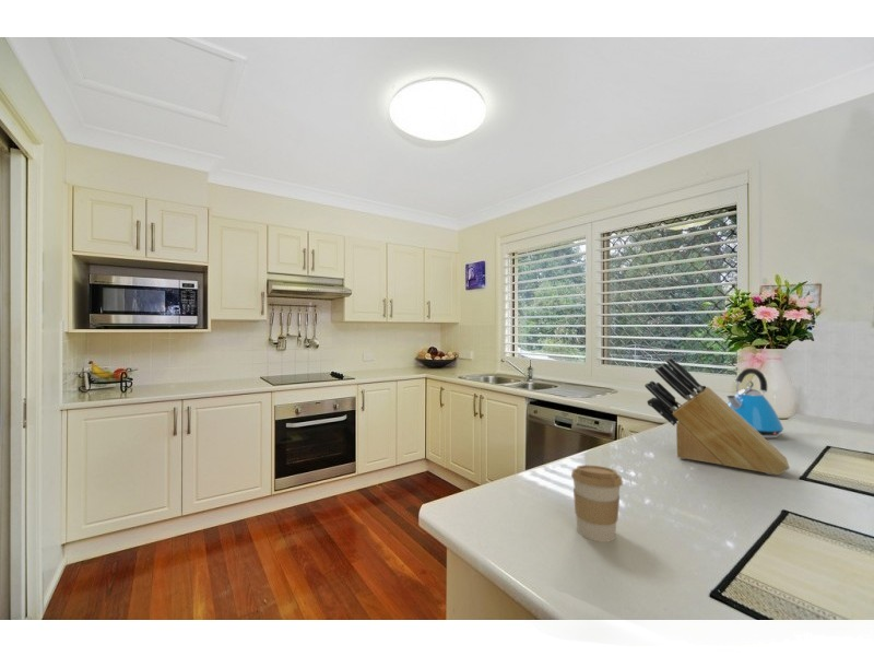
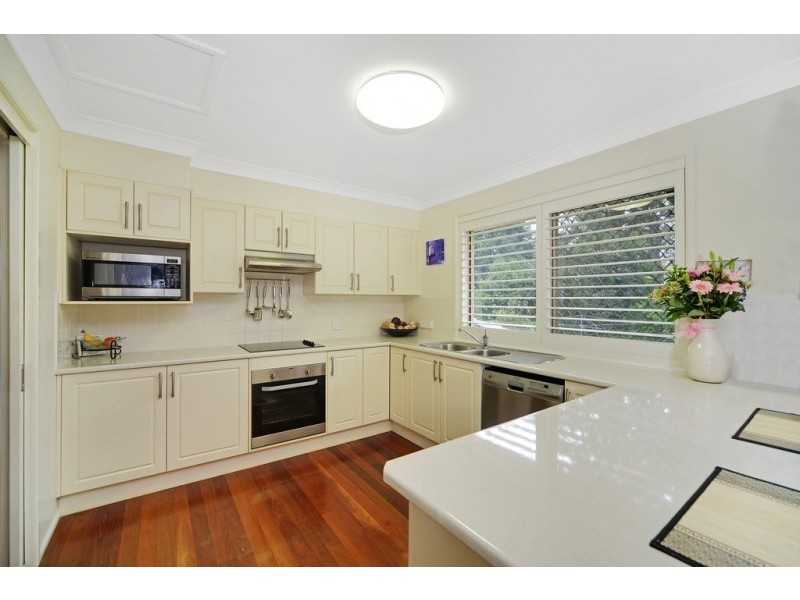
- kettle (751, 399)
- coffee cup (595, 500)
- knife block (710, 409)
